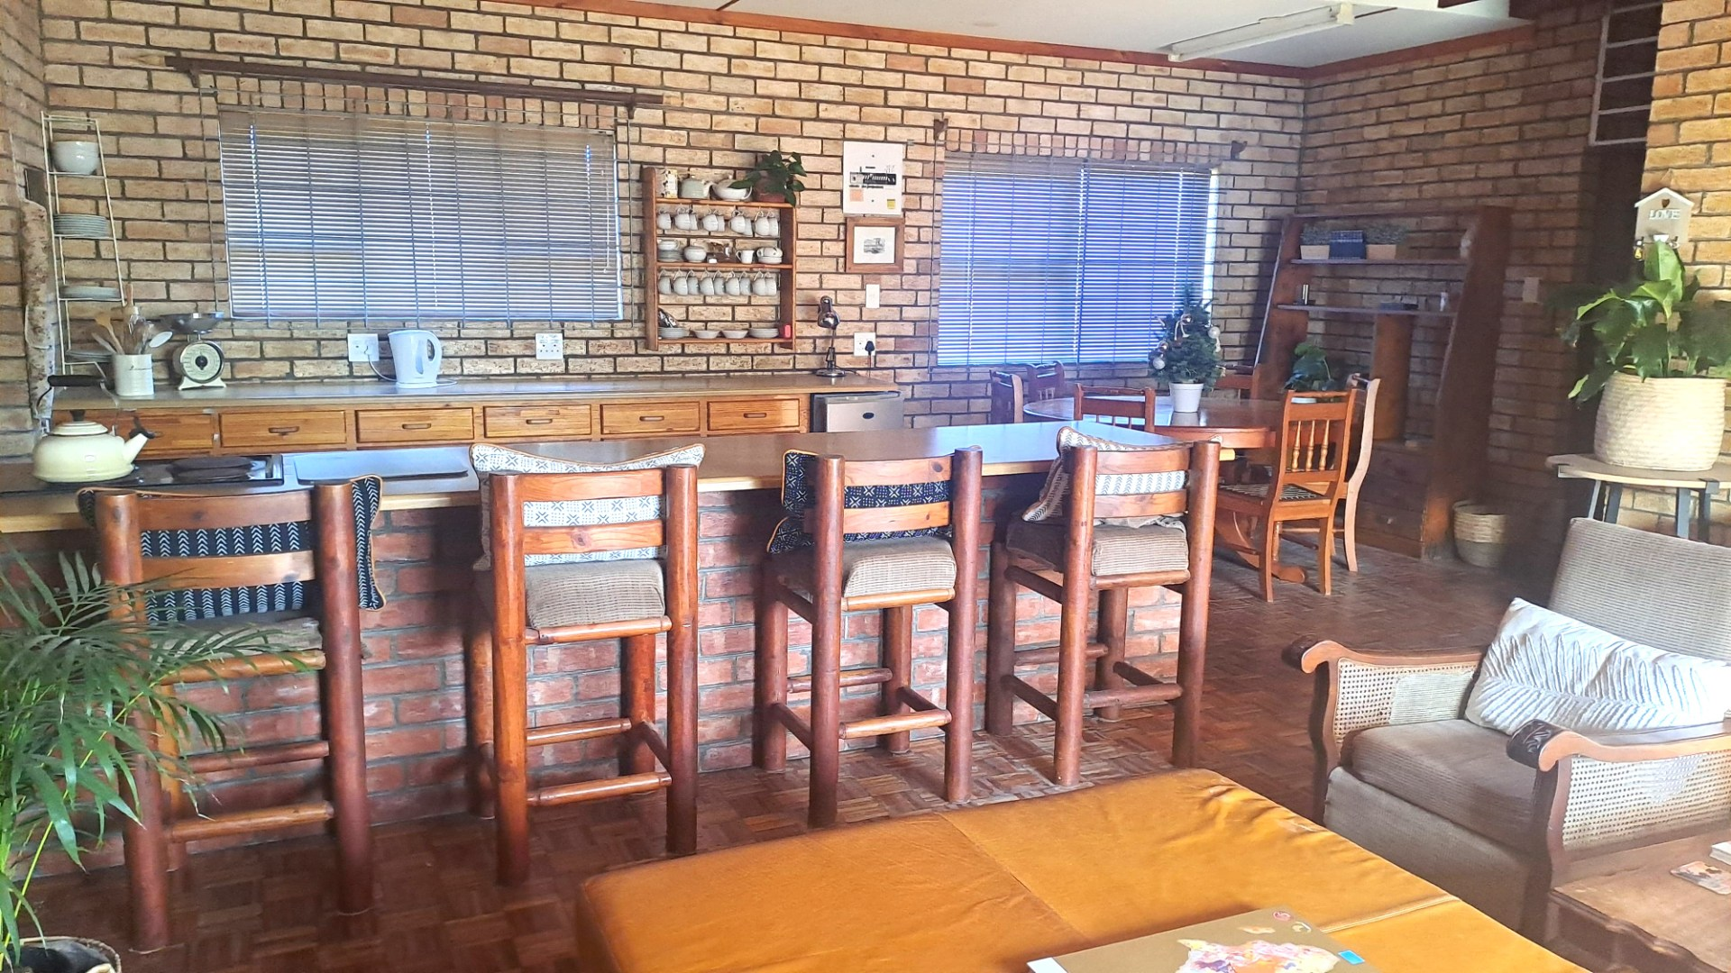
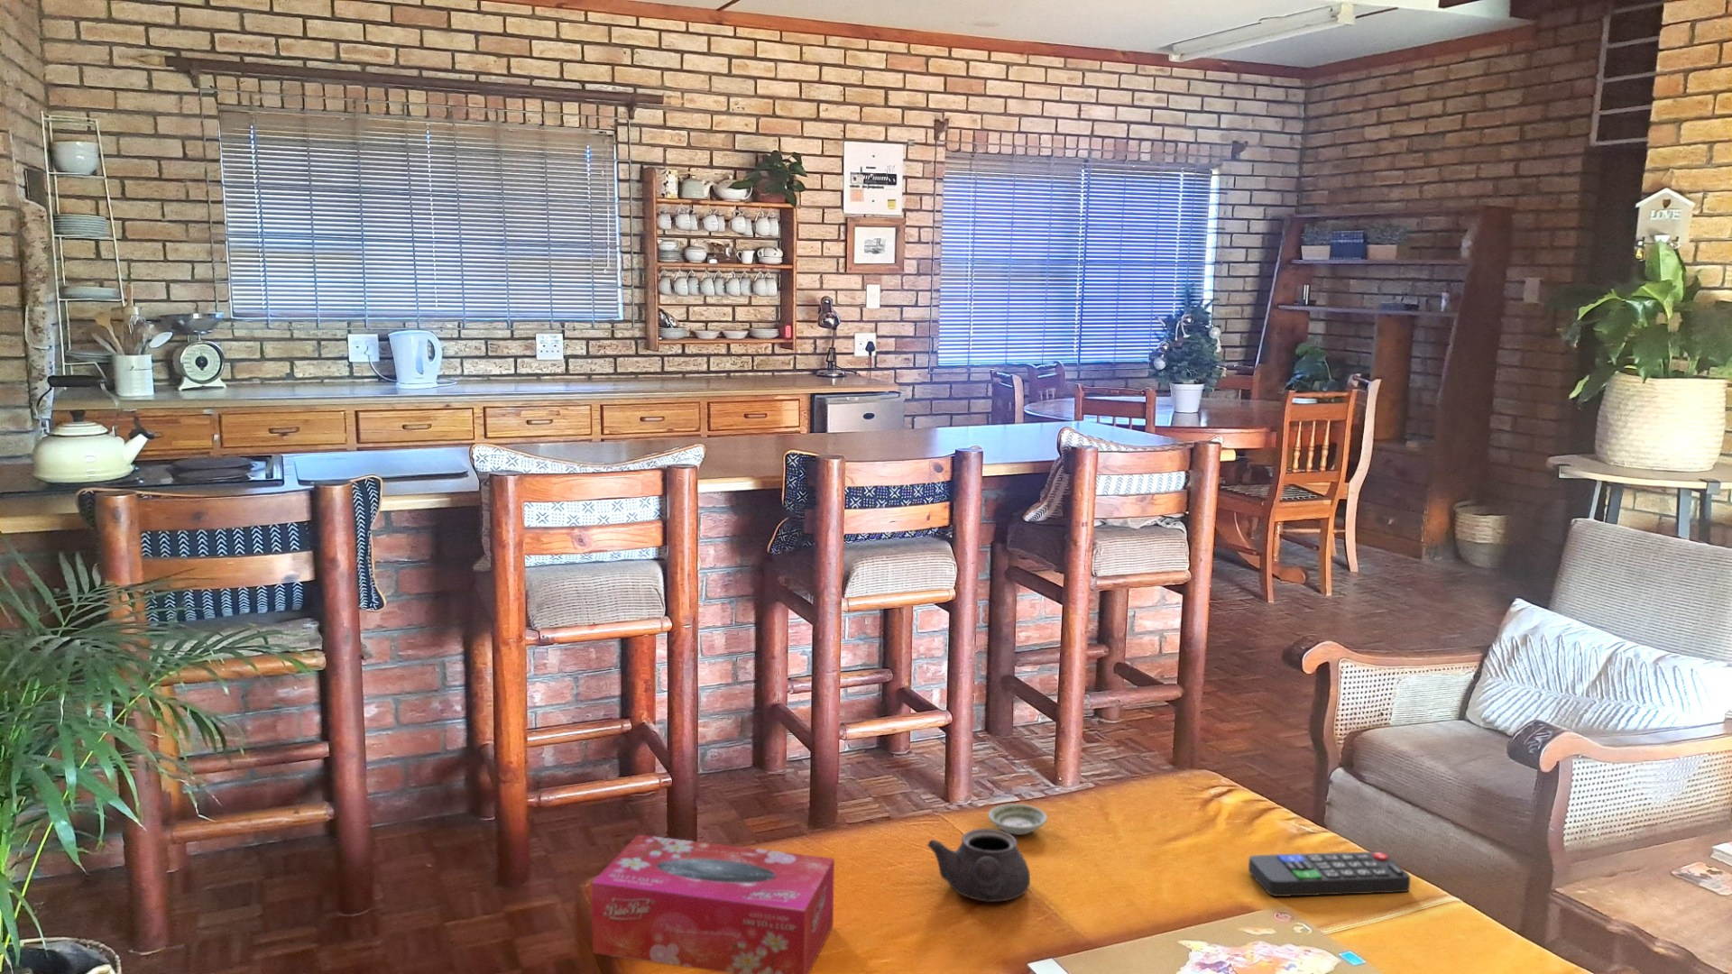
+ remote control (1328, 872)
+ tissue box (715, 905)
+ saucer (1017, 822)
+ teapot (981, 866)
